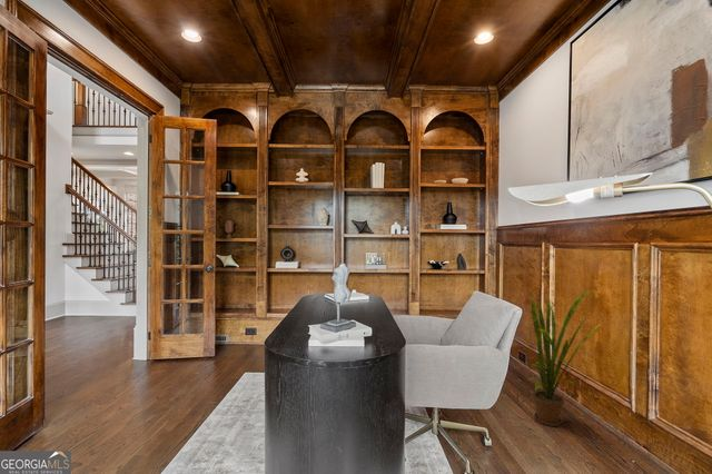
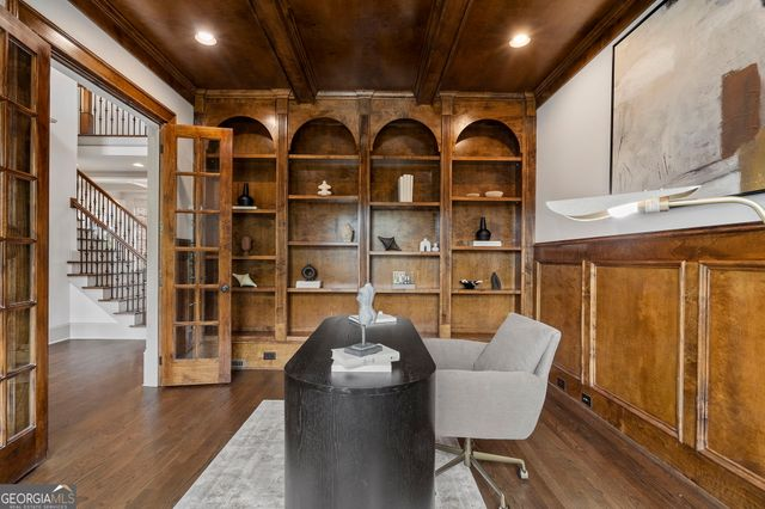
- house plant (553, 354)
